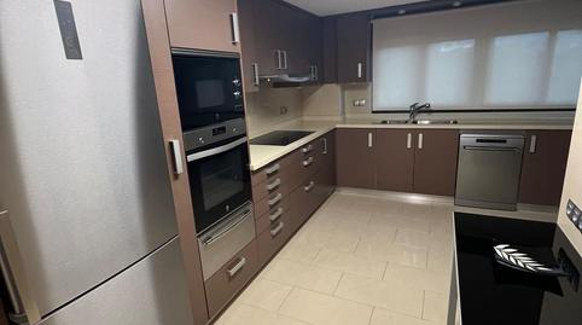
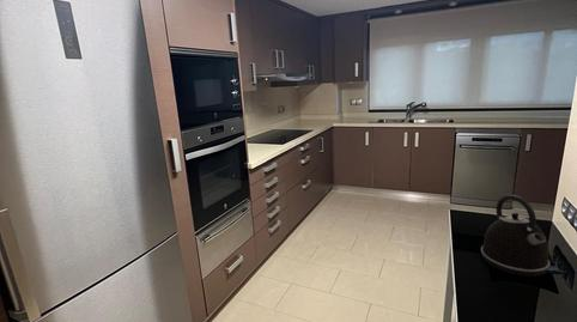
+ kettle (516, 229)
